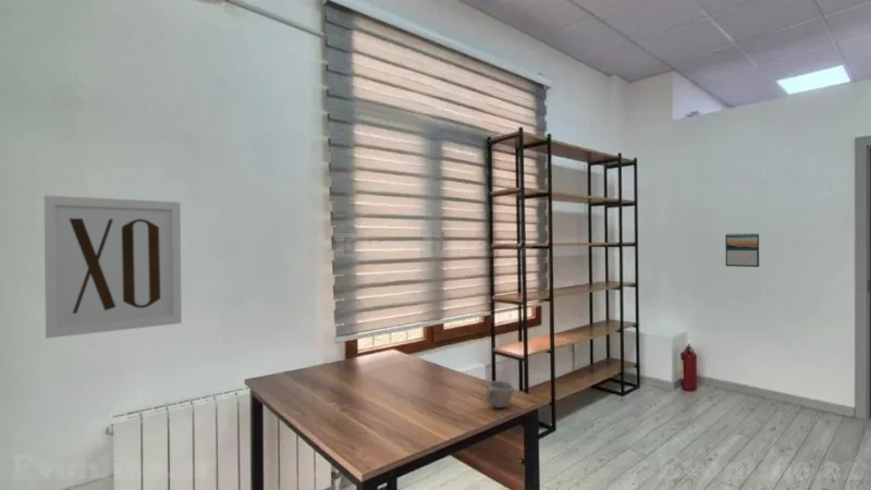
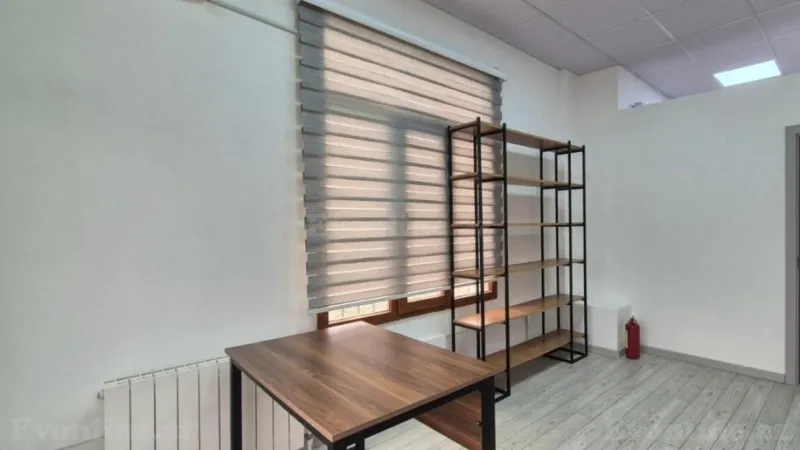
- wall art (118, 264)
- cup (498, 395)
- calendar (741, 249)
